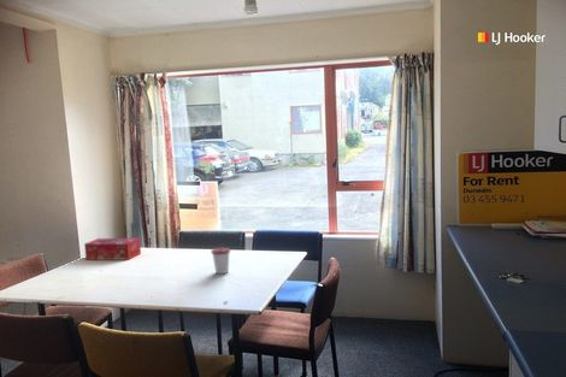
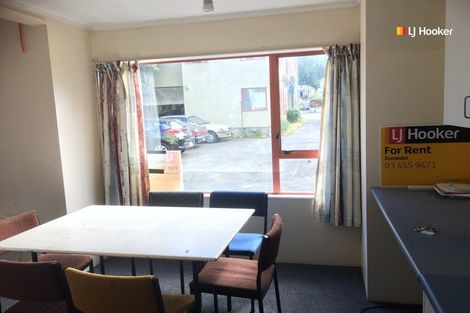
- tissue box (112, 248)
- cup (220, 258)
